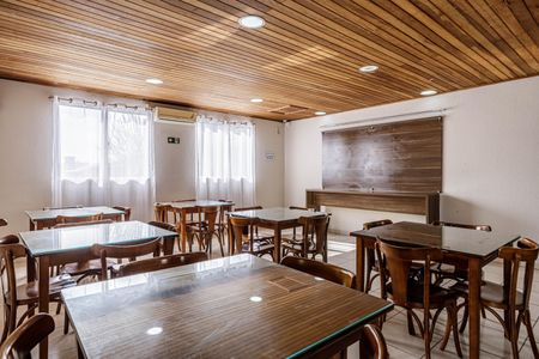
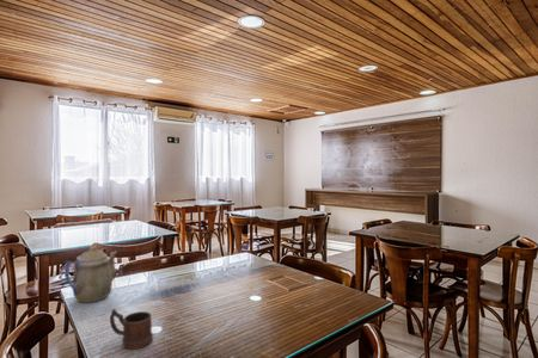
+ teapot (92, 271)
+ mug (130, 326)
